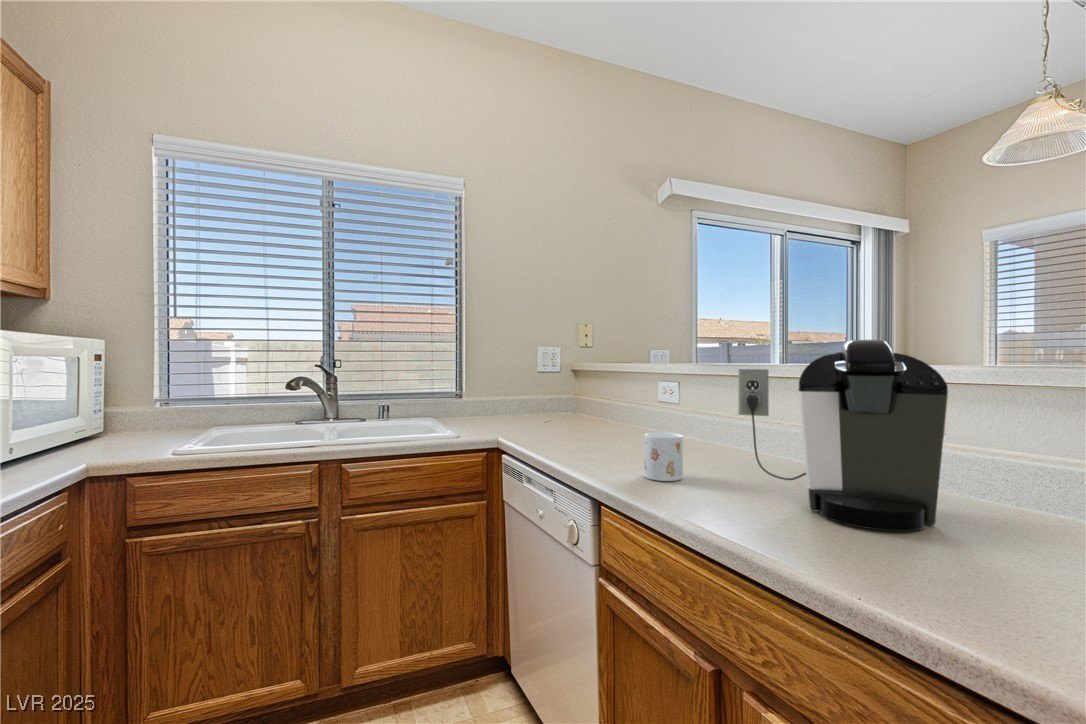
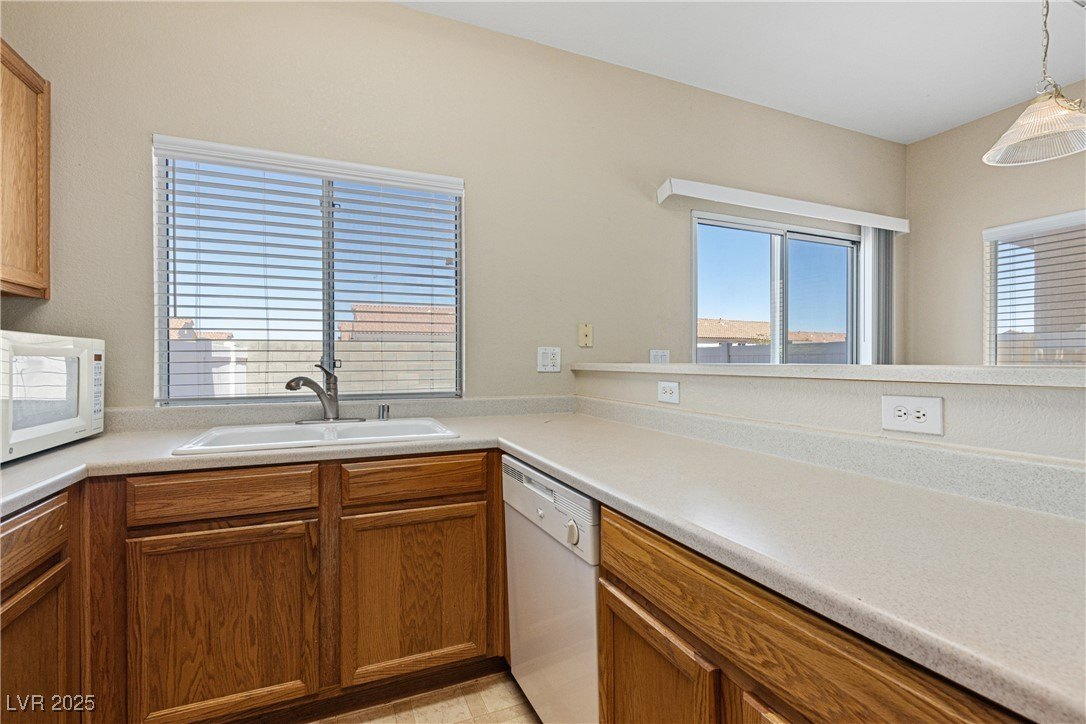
- coffee maker (828, 423)
- mug (660, 454)
